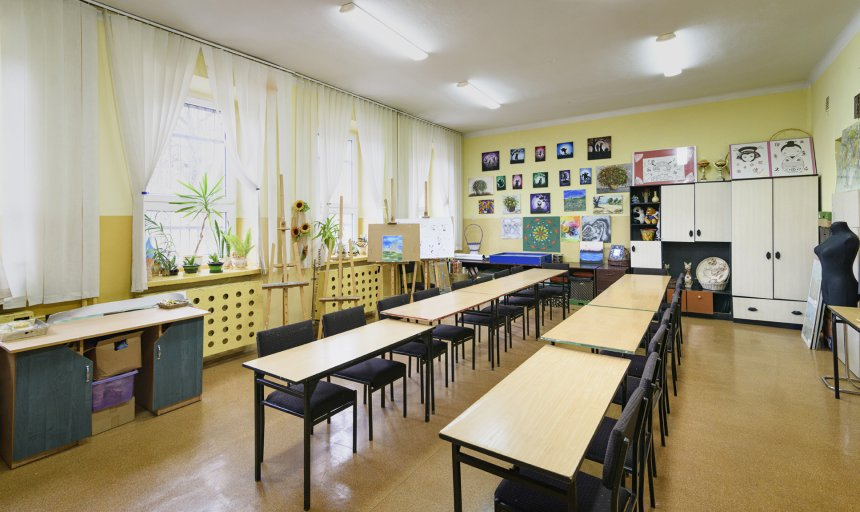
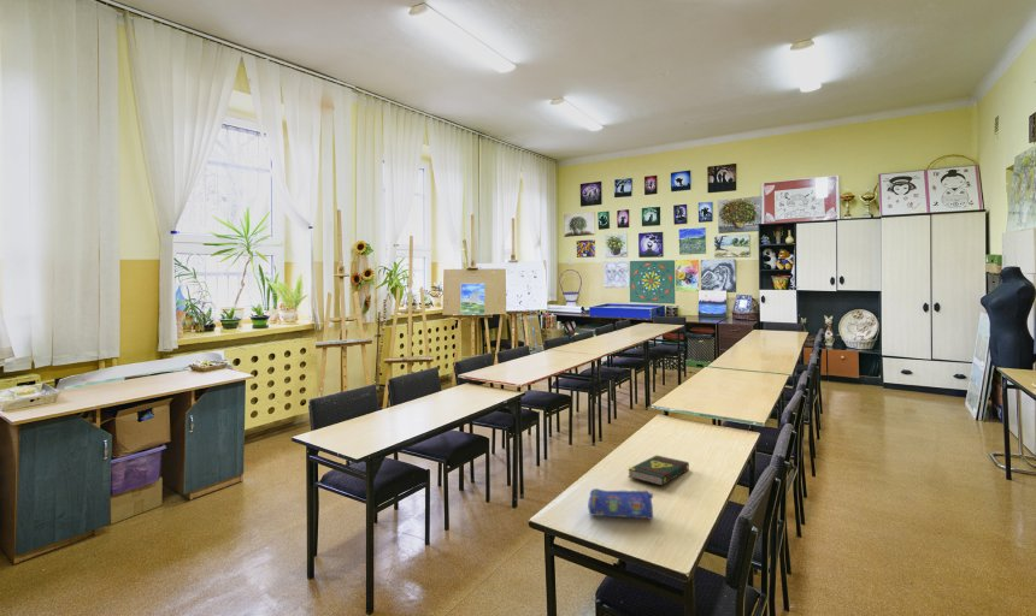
+ book (659, 469)
+ pencil case (620, 502)
